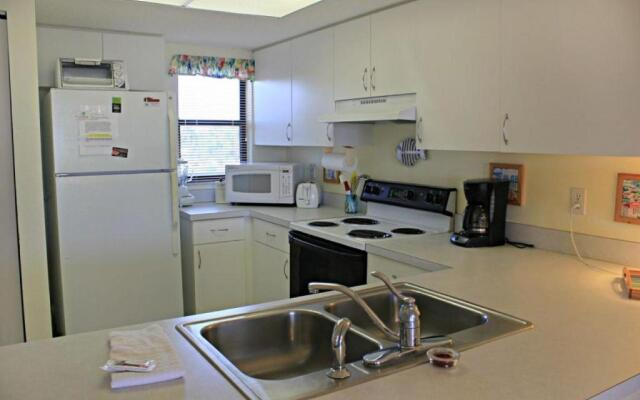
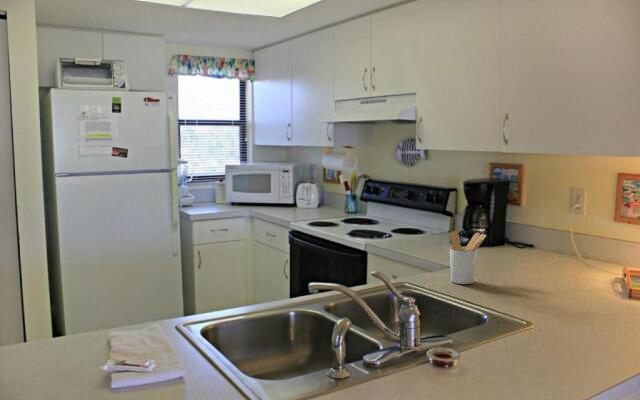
+ utensil holder (468, 256)
